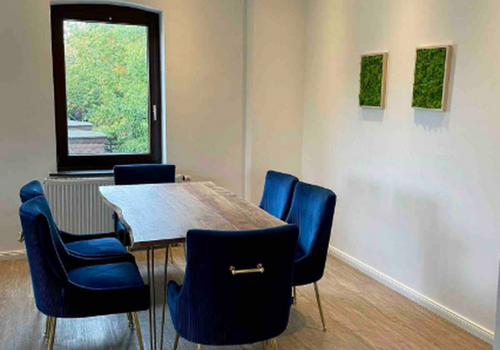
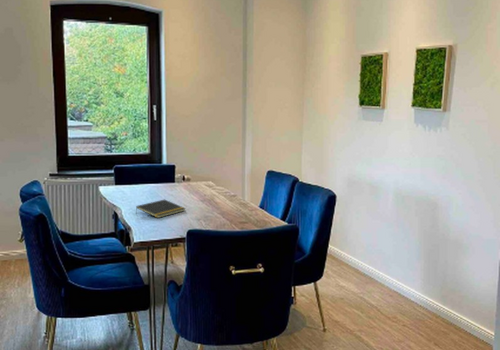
+ notepad (161, 208)
